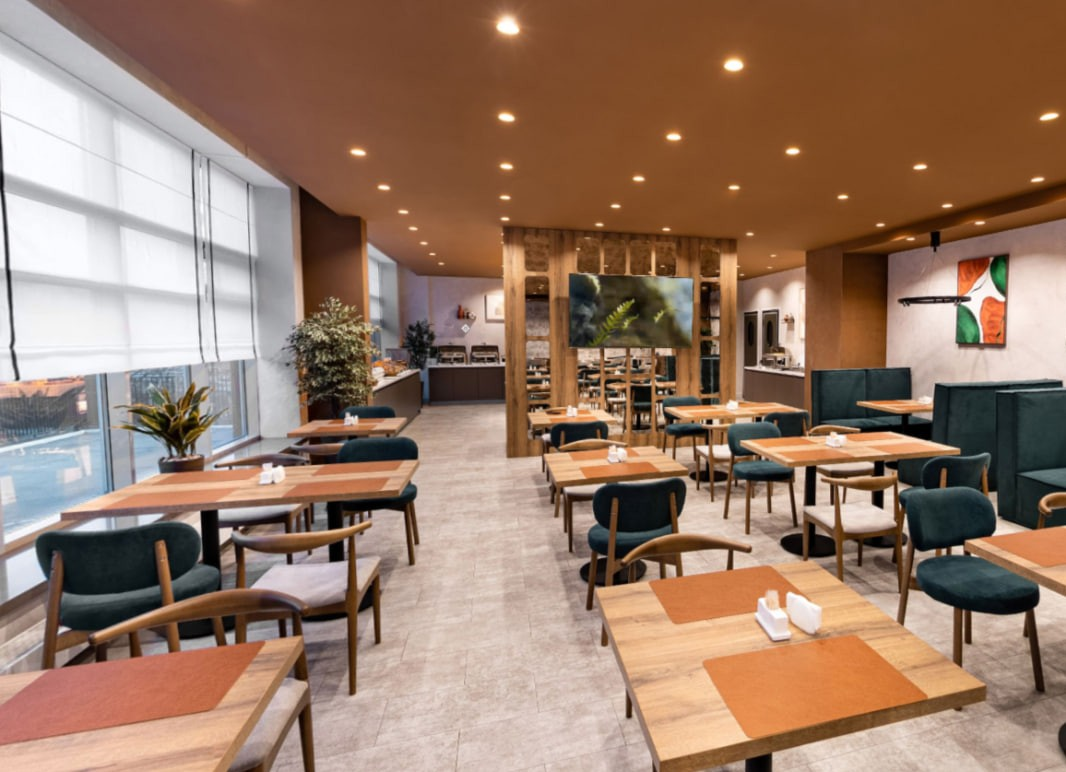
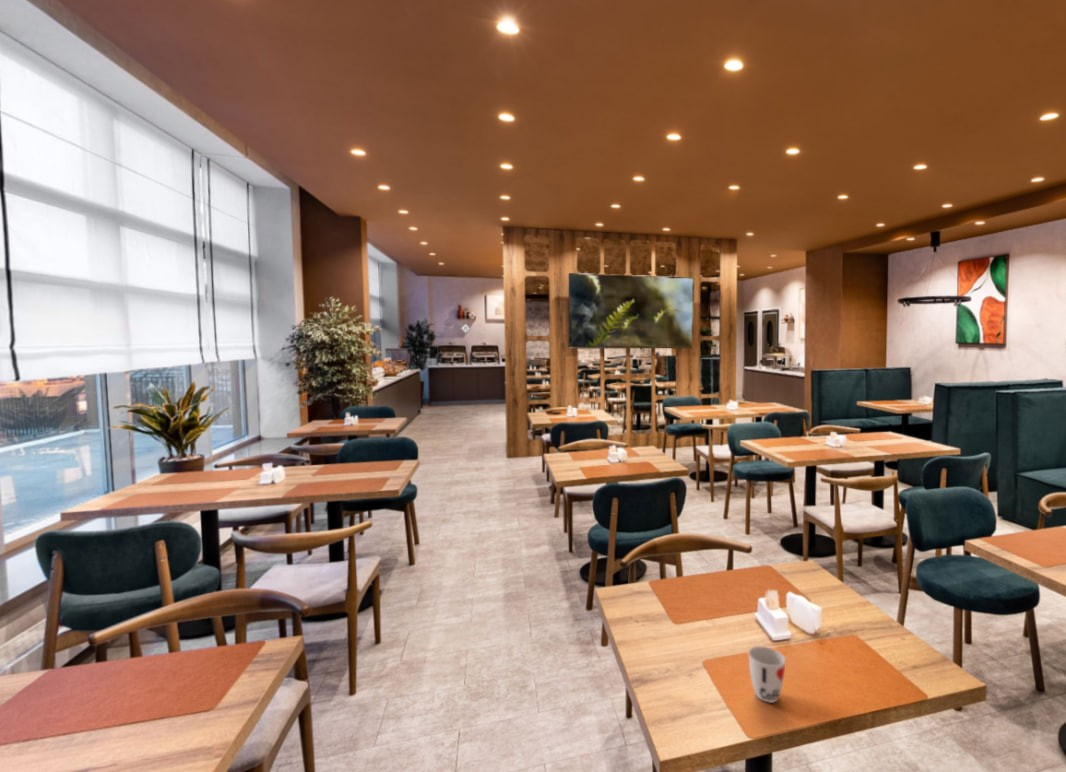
+ cup (766, 675)
